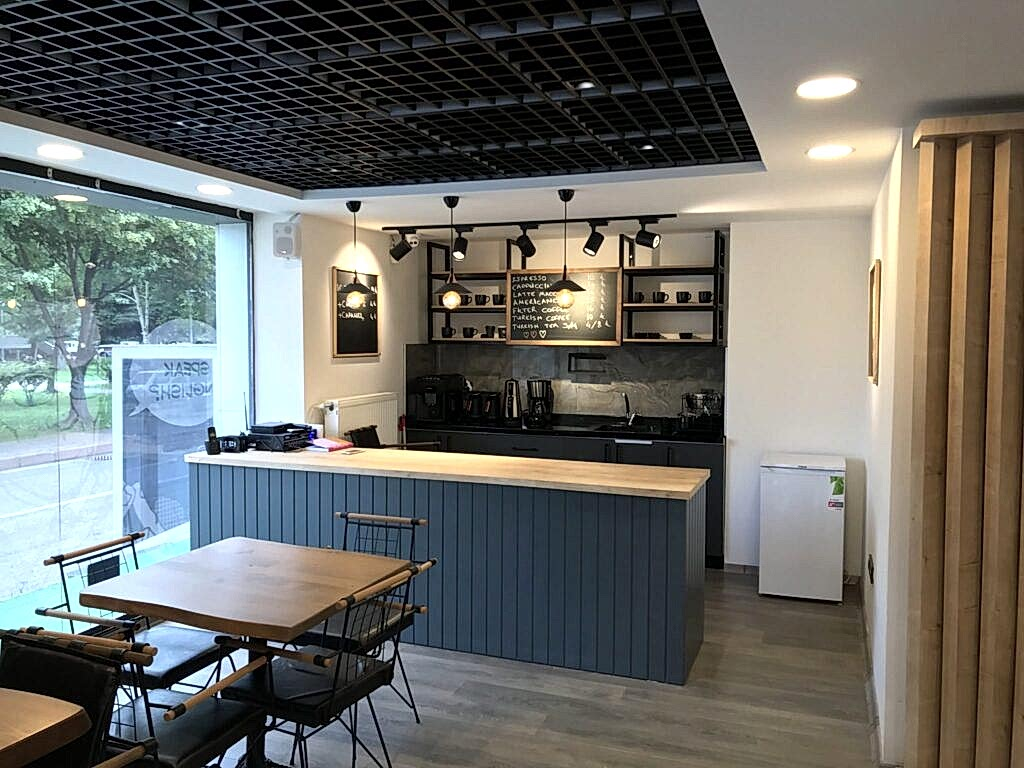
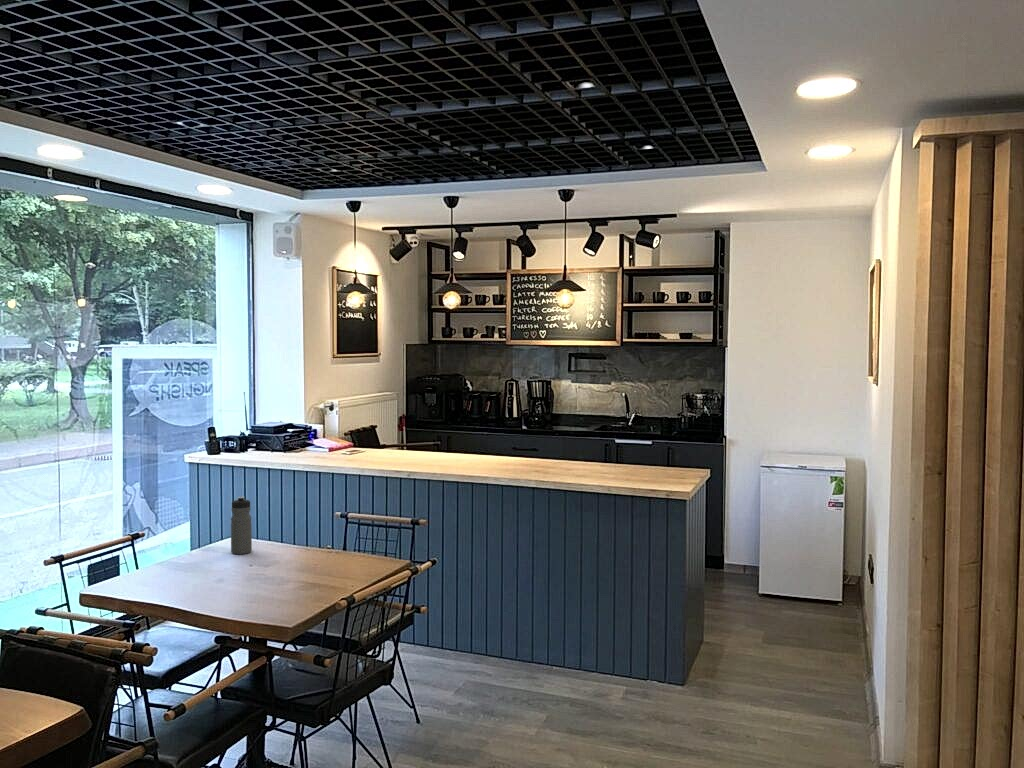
+ water bottle (241, 524)
